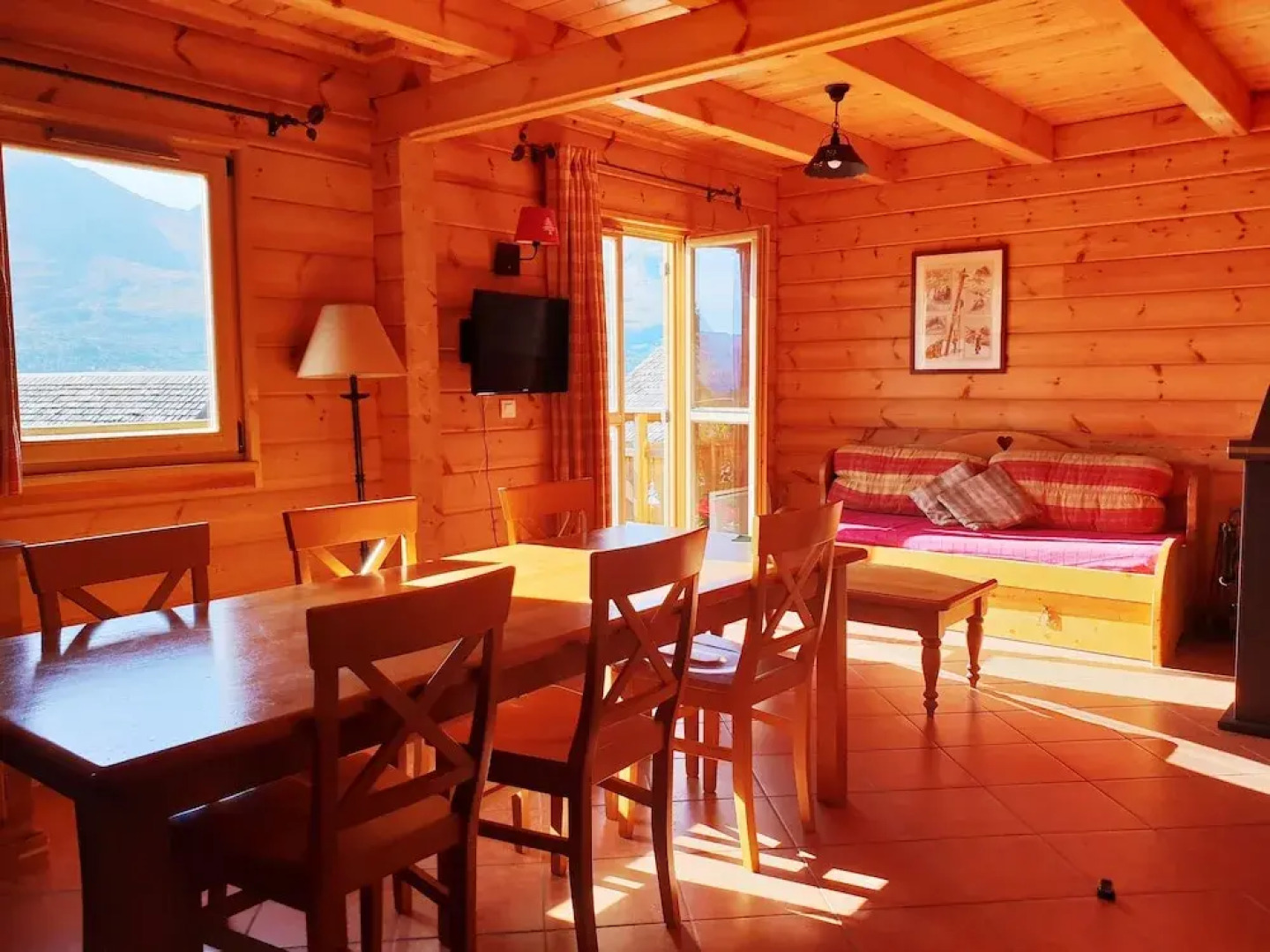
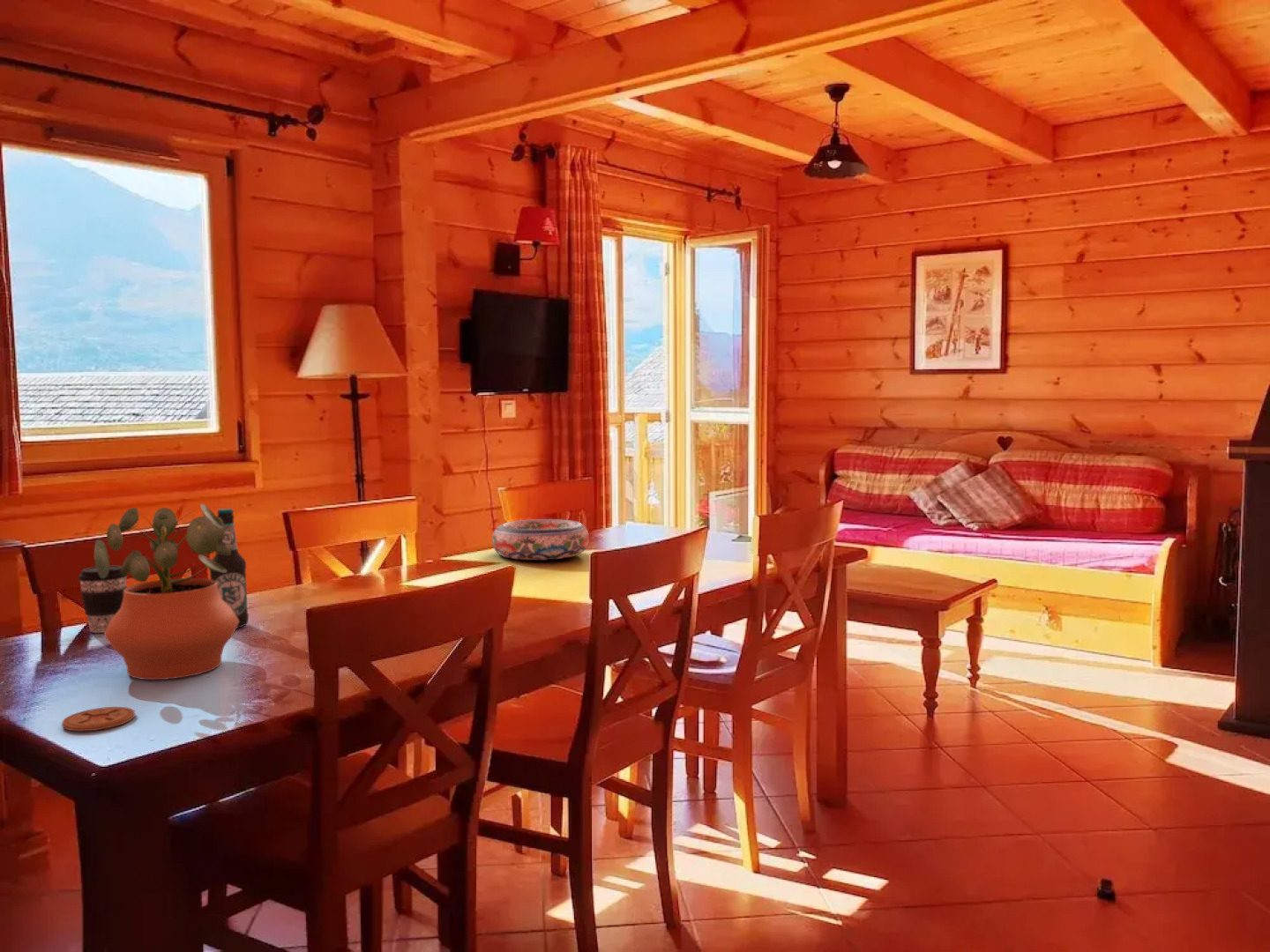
+ bottle (228, 568)
+ coaster (99, 718)
+ potted plant (169, 584)
+ coffee cup (104, 599)
+ bowl (541, 539)
